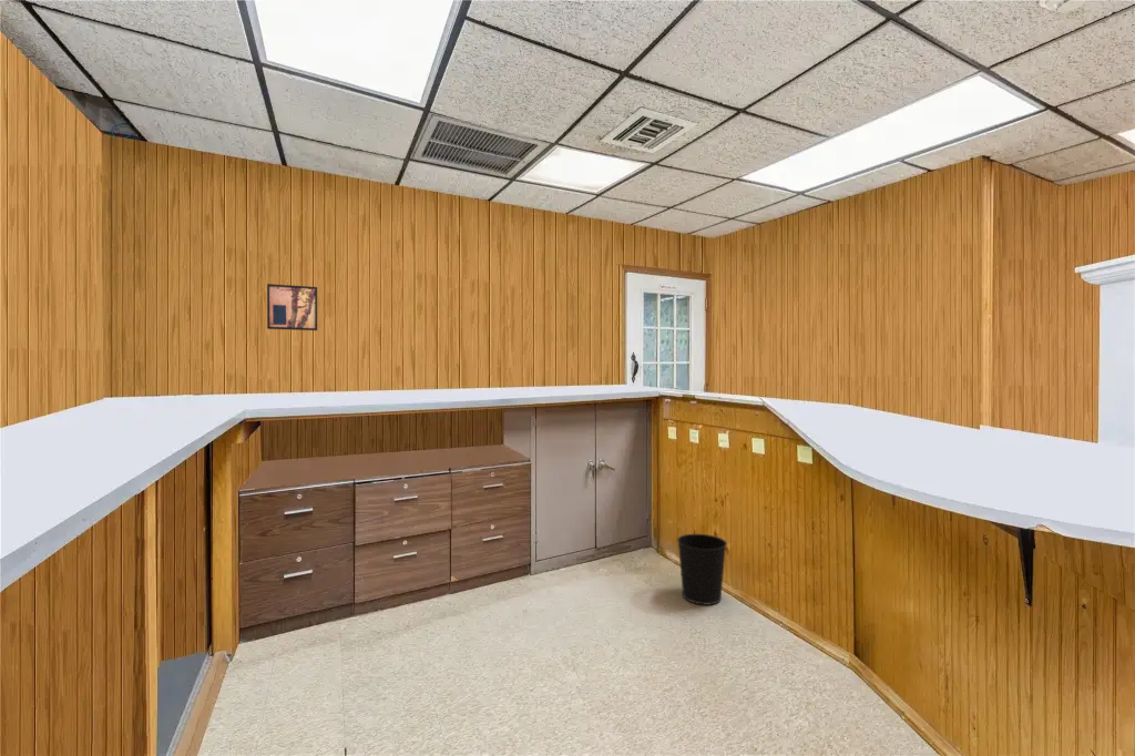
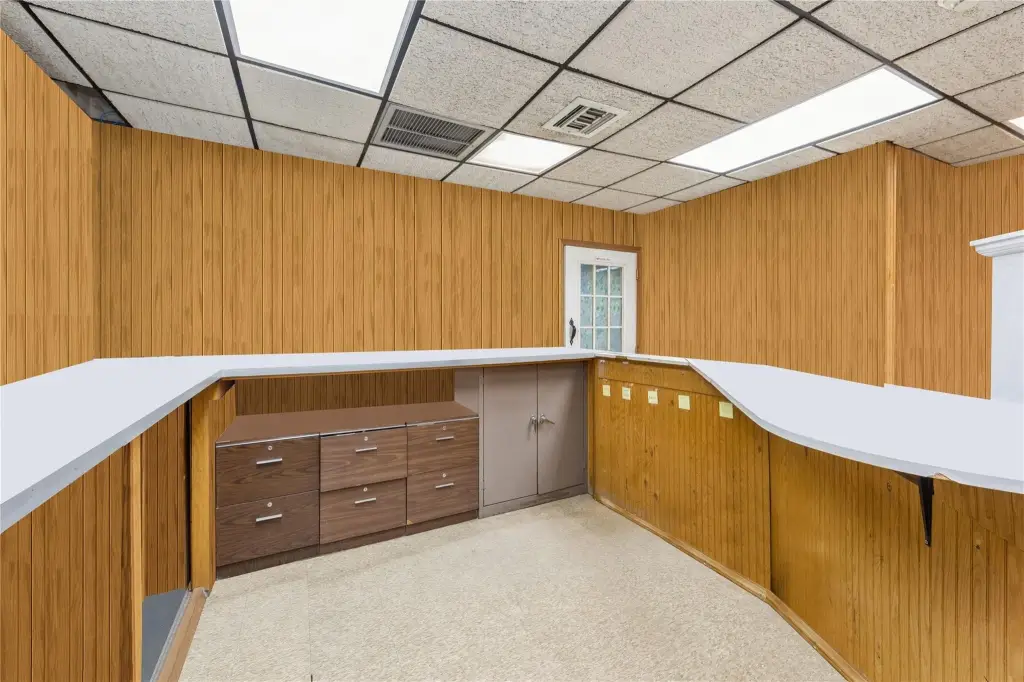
- wastebasket (702, 569)
- wall art (293, 307)
